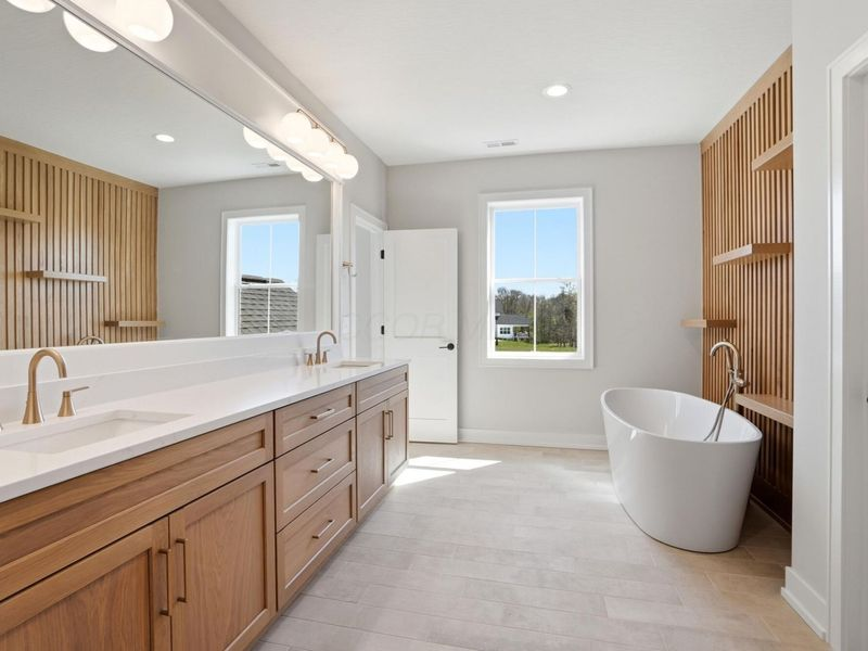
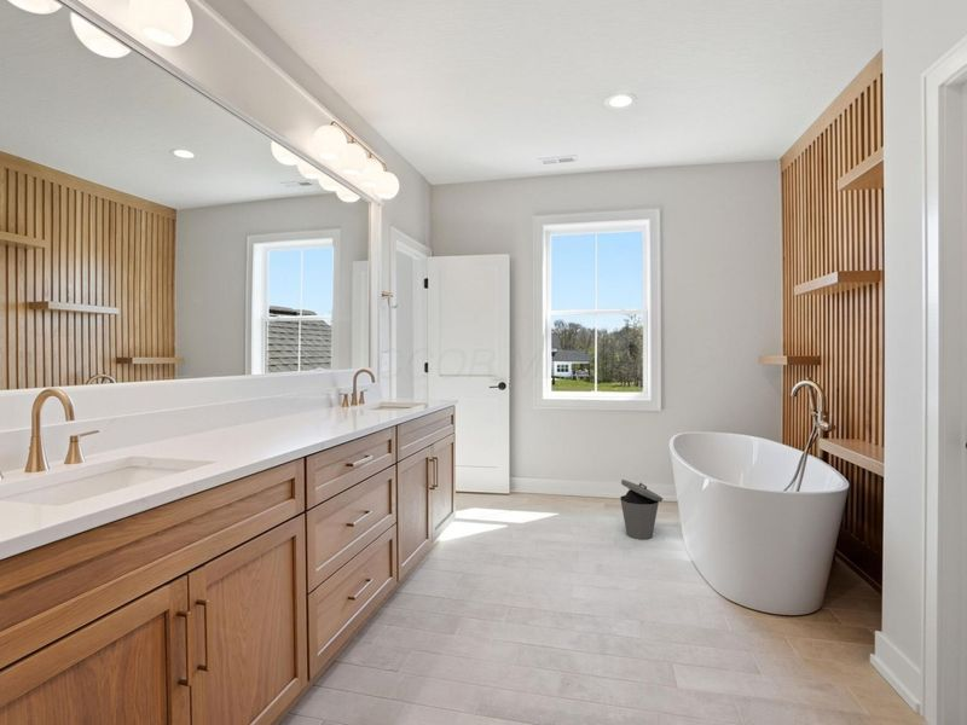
+ trash can (641, 506)
